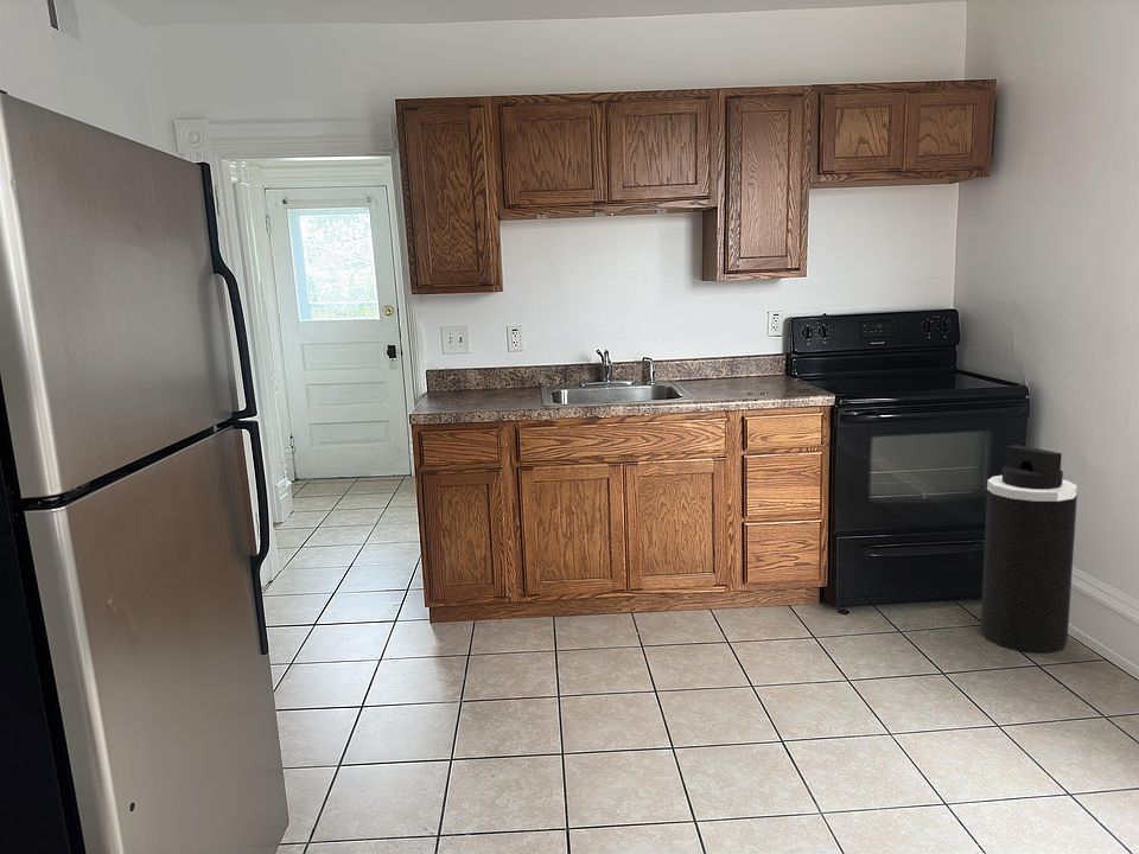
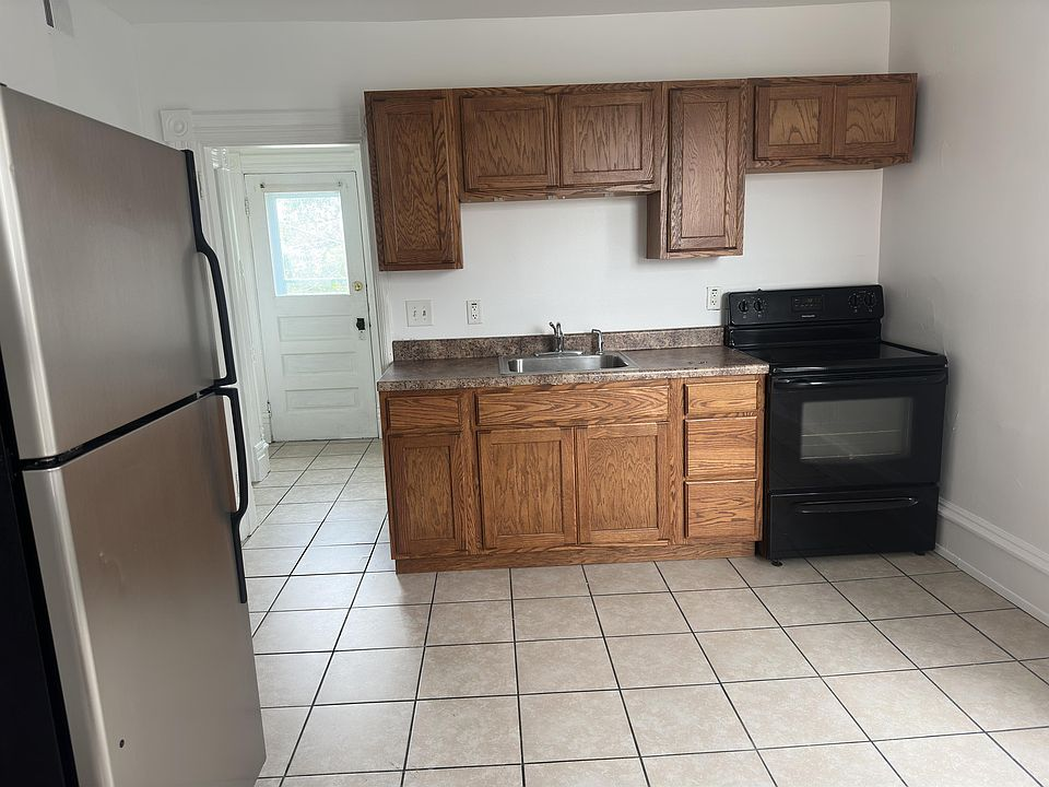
- trash can (1027, 544)
